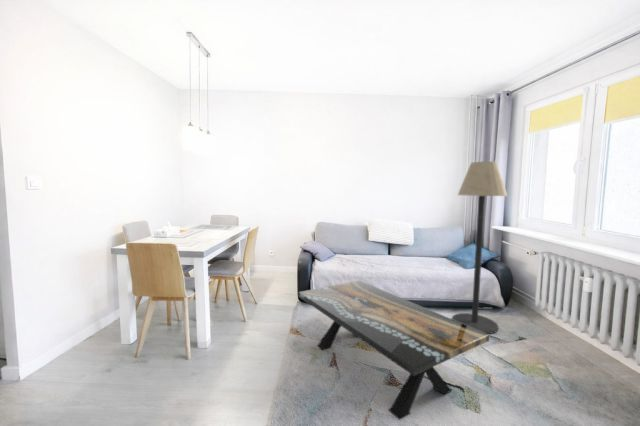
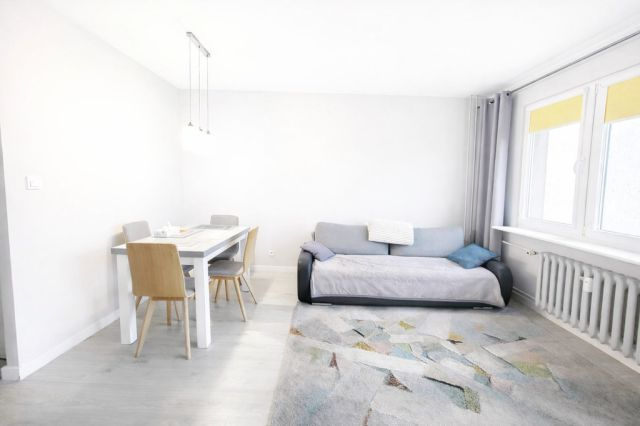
- coffee table (377, 337)
- floor lamp (479, 244)
